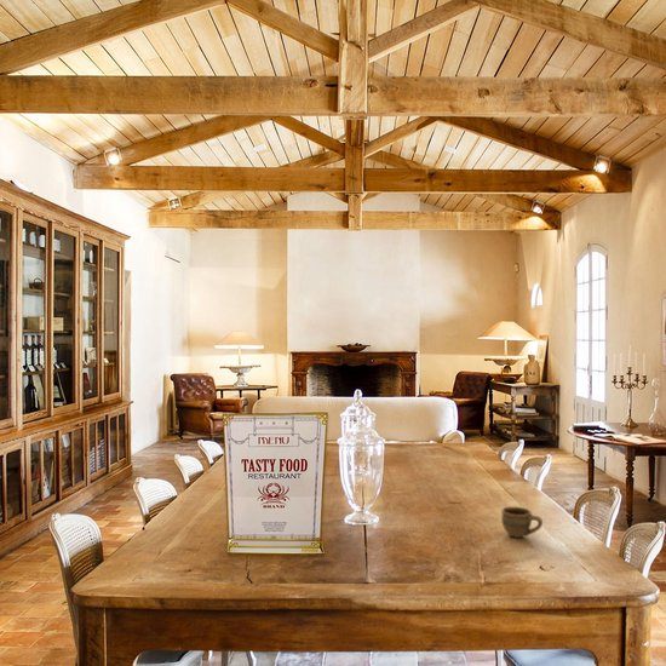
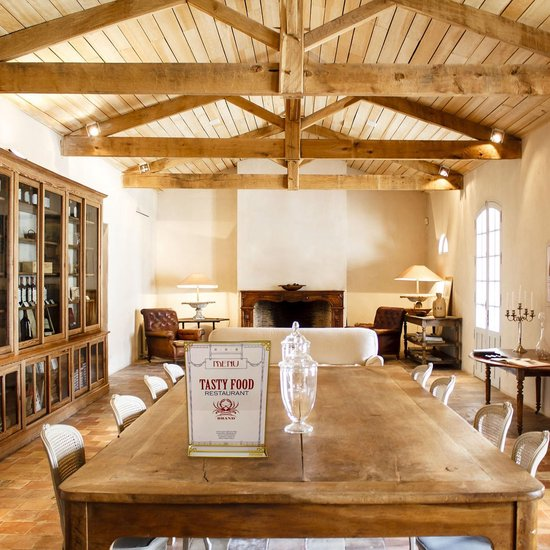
- cup (521, 523)
